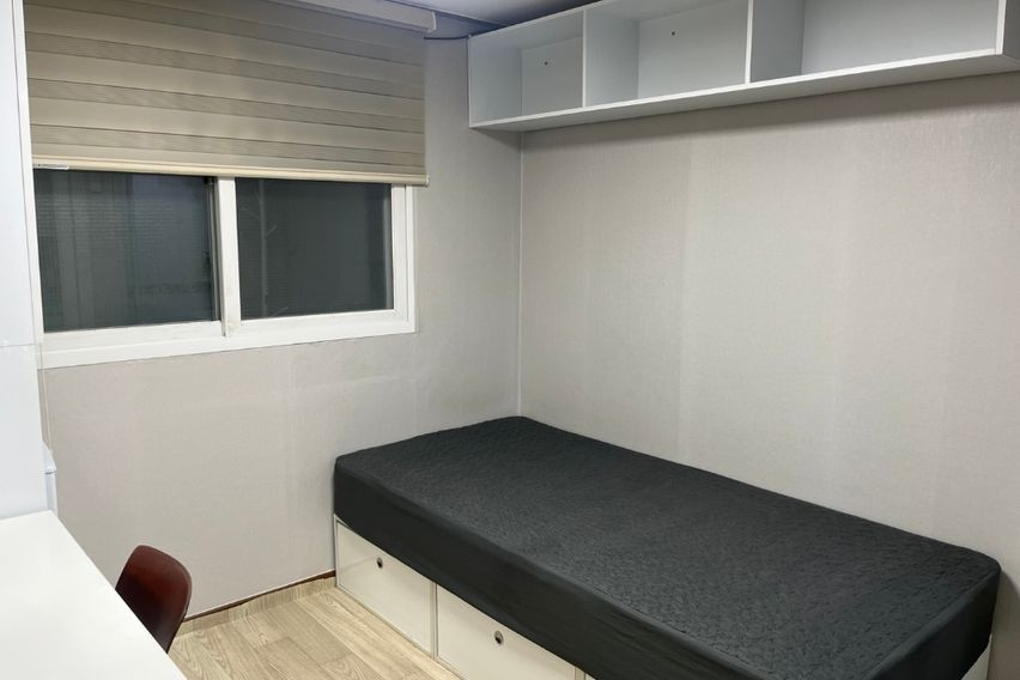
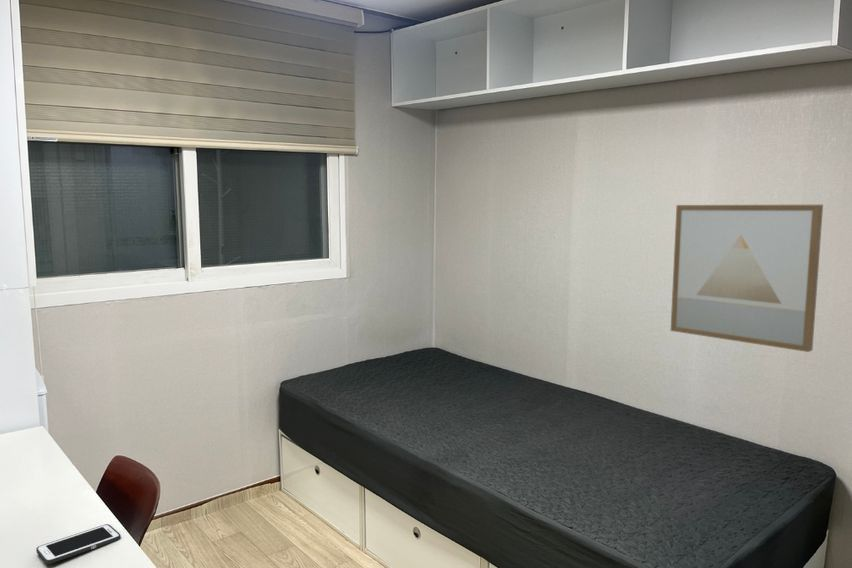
+ wall art (740, 273)
+ cell phone (79, 543)
